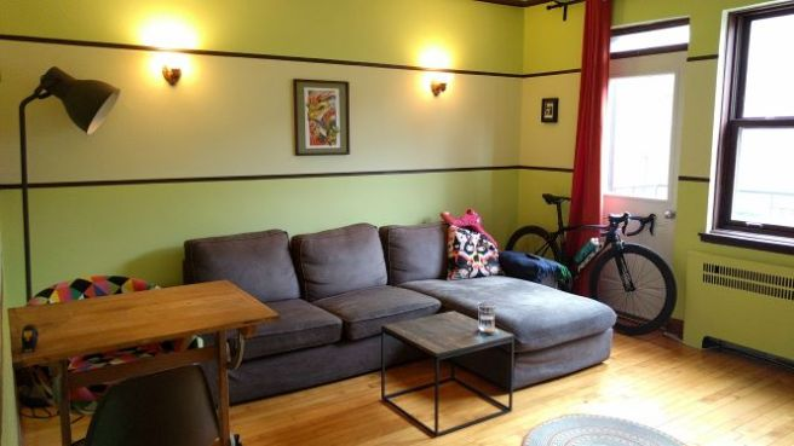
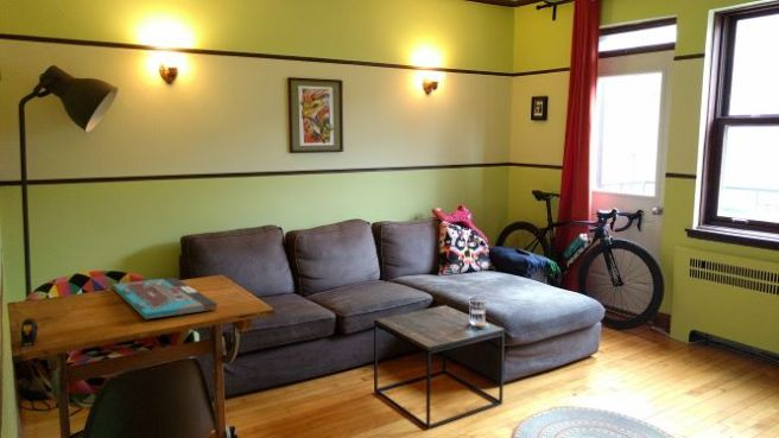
+ board game (162, 293)
